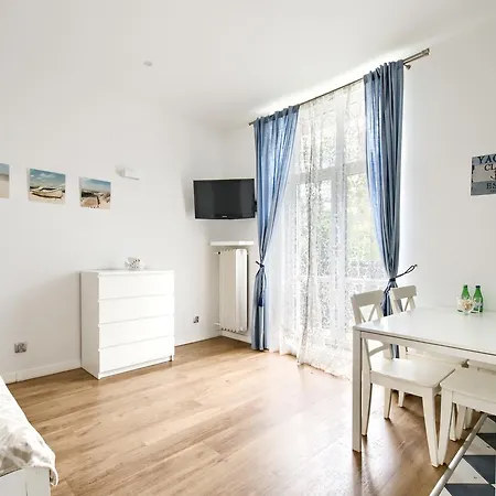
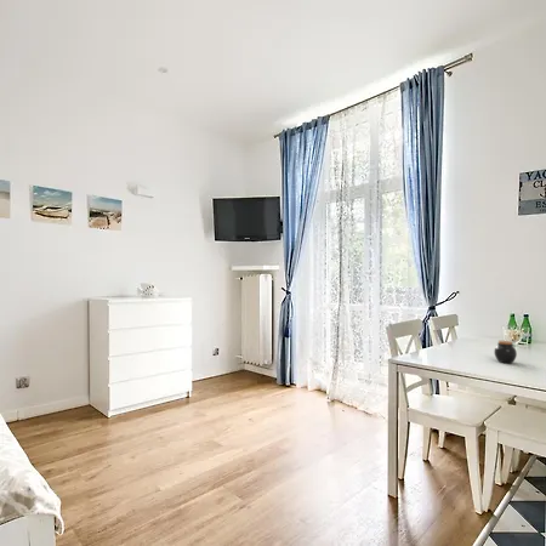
+ jar (505, 351)
